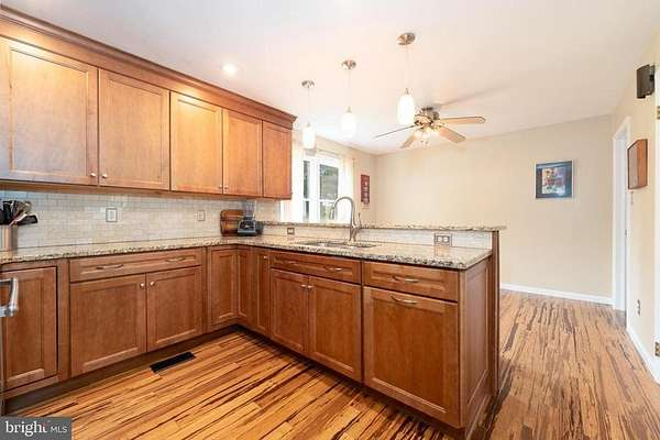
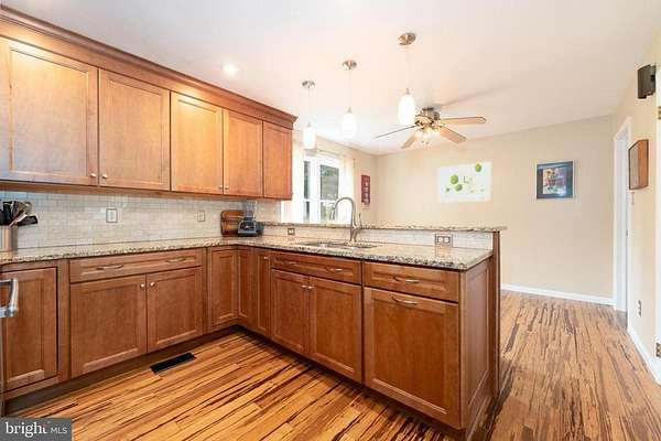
+ wall art (462, 183)
